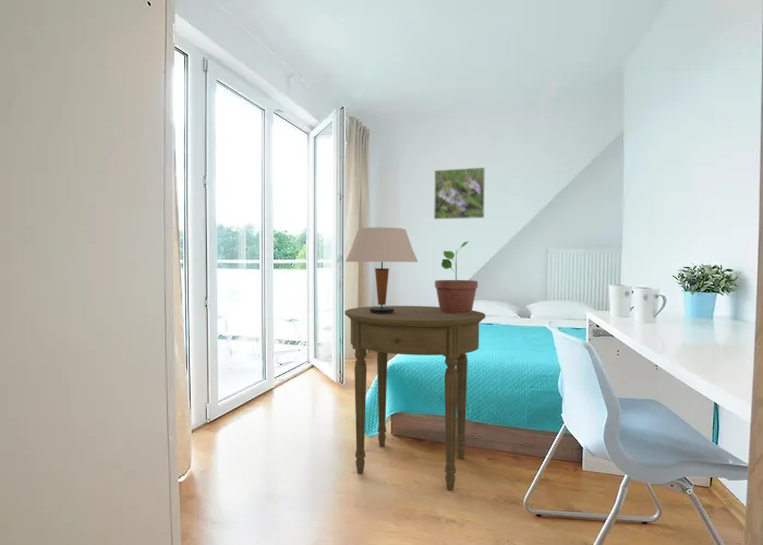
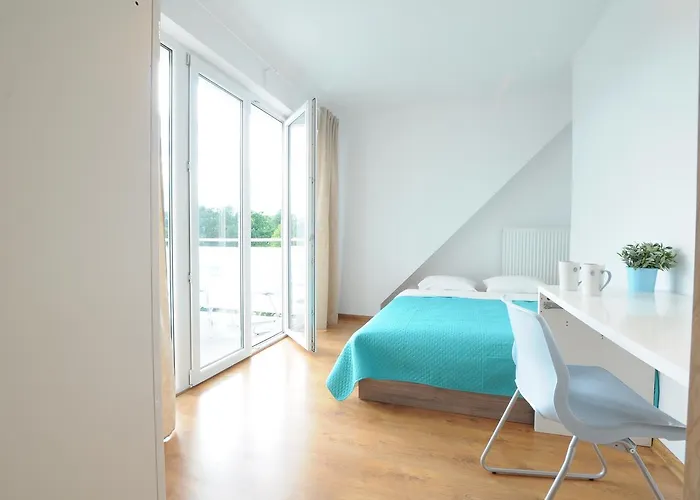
- potted plant (456, 276)
- side table (386, 388)
- table lamp (382, 270)
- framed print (459, 193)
